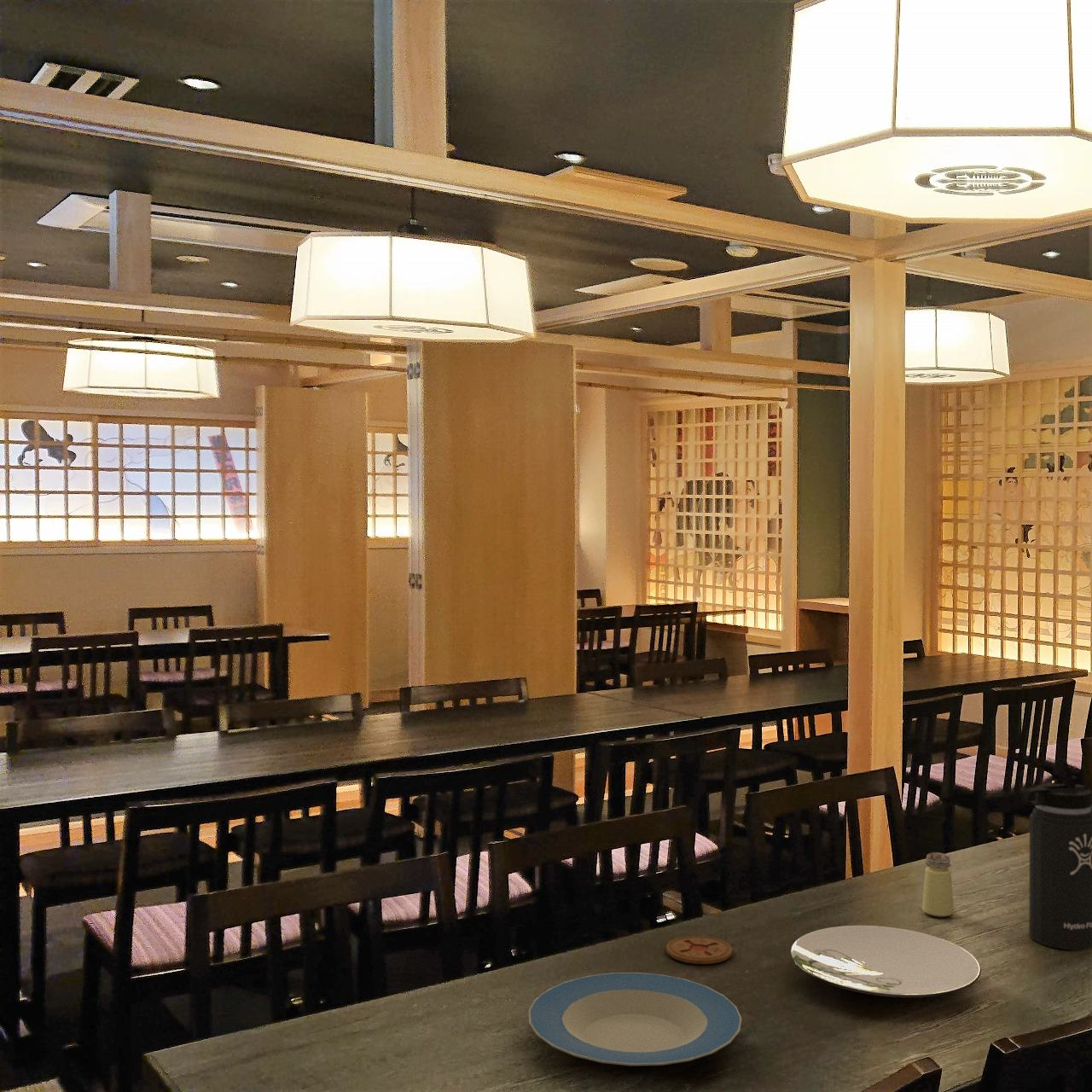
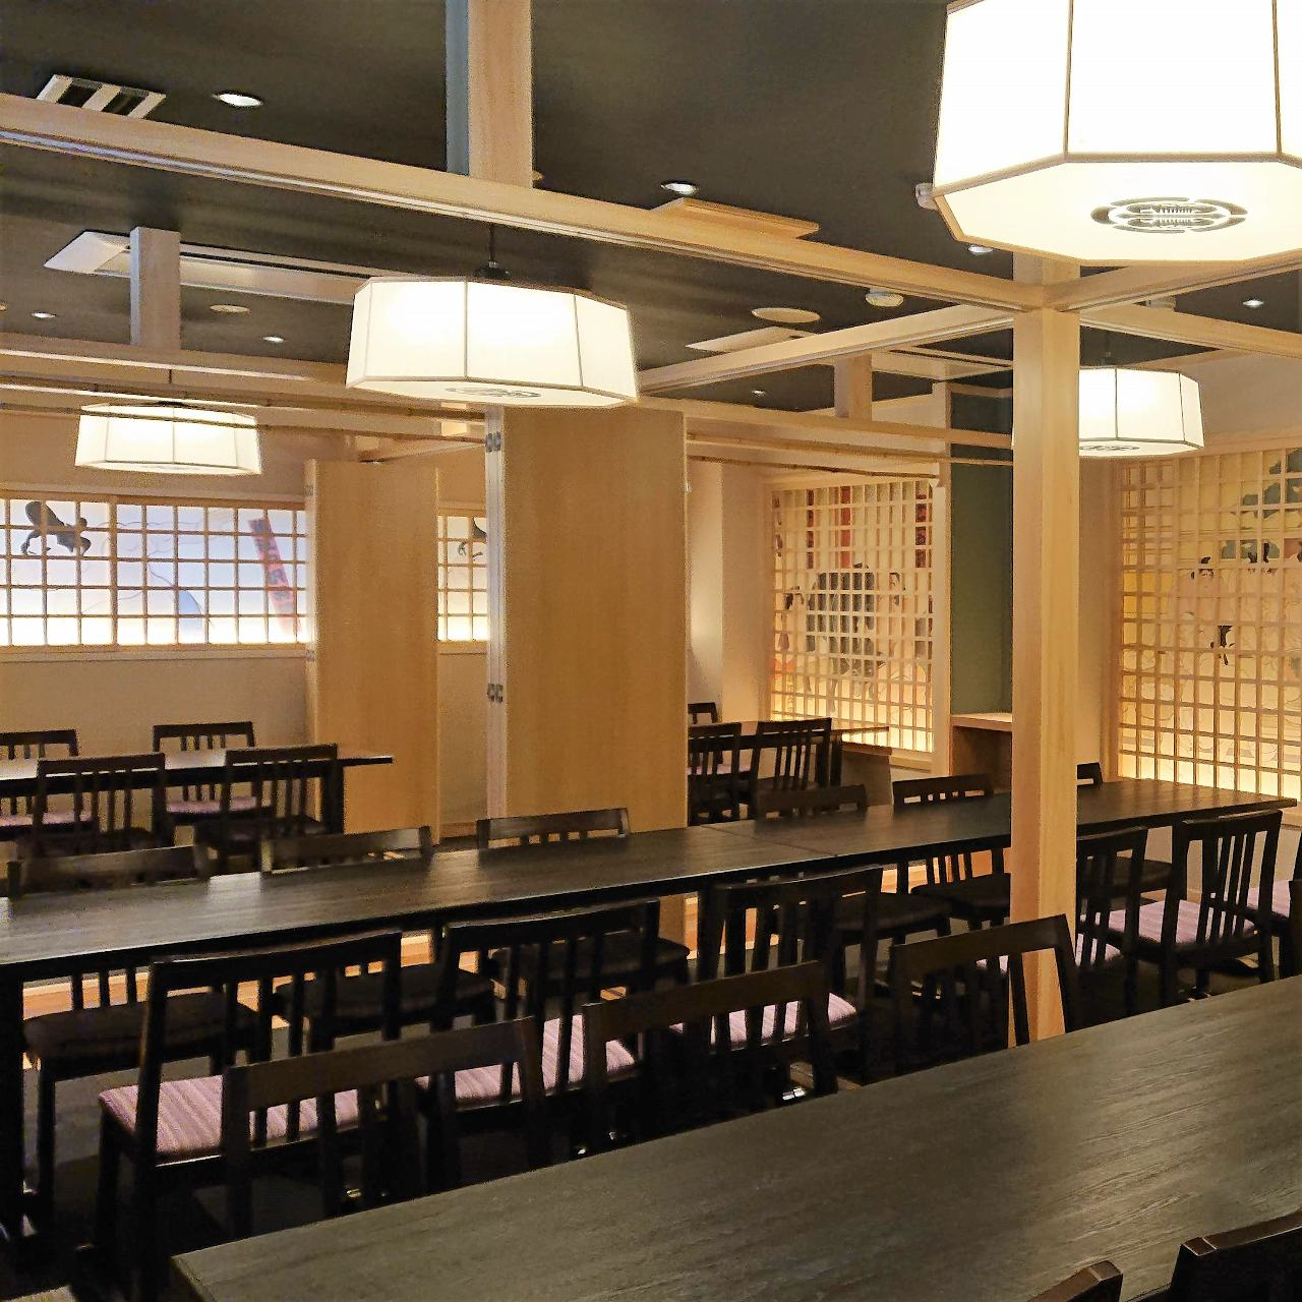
- plate (634, 1026)
- coaster (699, 950)
- thermos bottle (1056, 850)
- saltshaker (938, 883)
- plate (883, 969)
